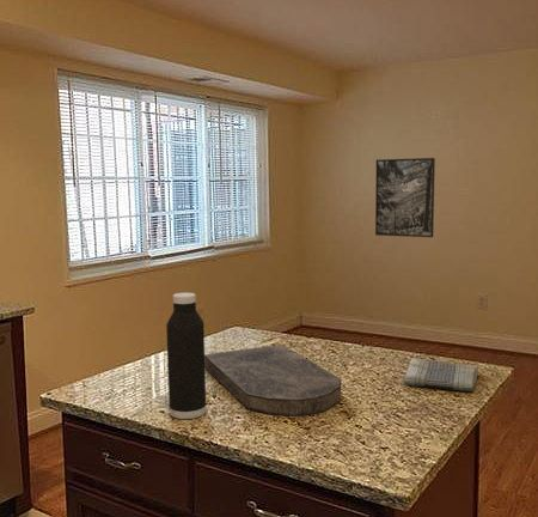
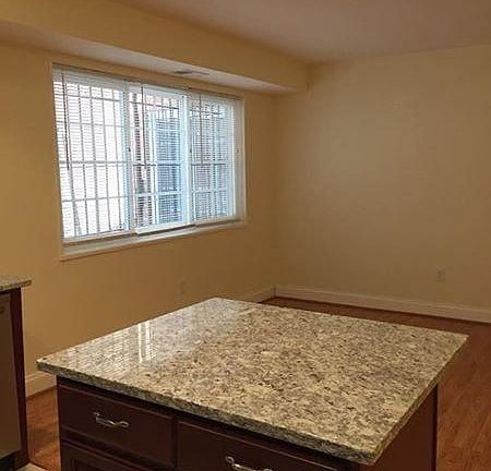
- cutting board (274, 377)
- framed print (404, 197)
- dish towel (441, 372)
- water bottle (185, 353)
